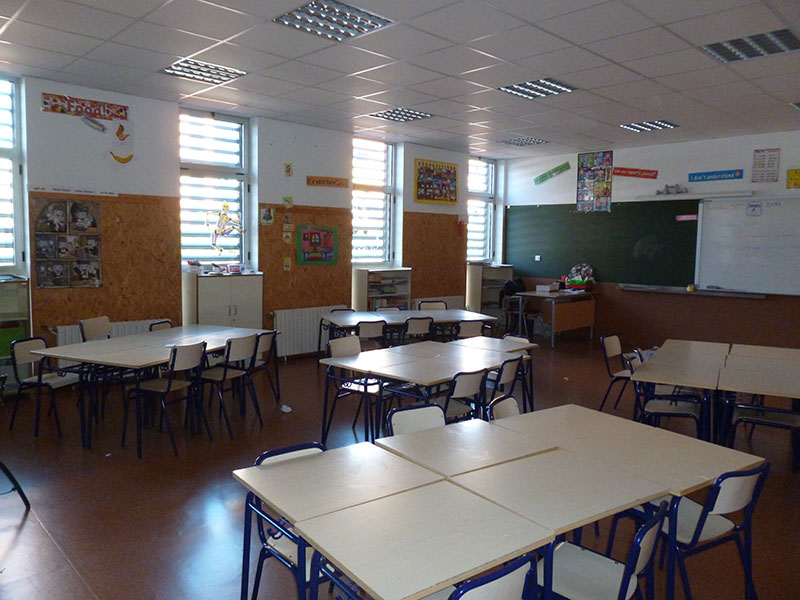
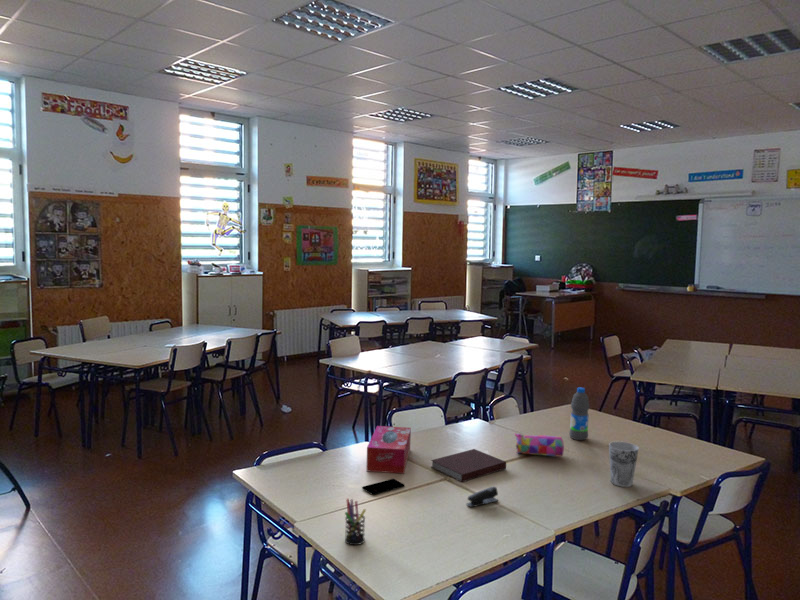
+ smartphone (383, 486)
+ water bottle (579, 413)
+ cup (622, 464)
+ stapler (482, 496)
+ pencil case (539, 444)
+ pen holder (352, 521)
+ tissue box (389, 448)
+ notebook (468, 464)
